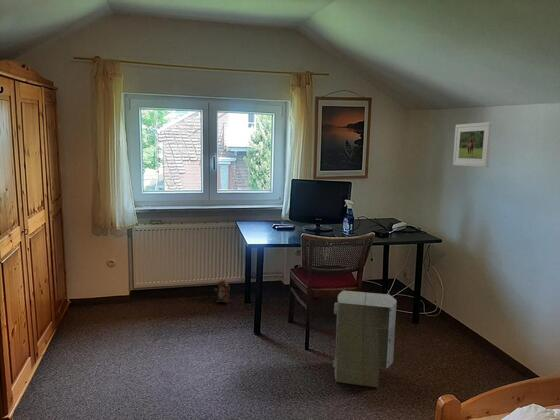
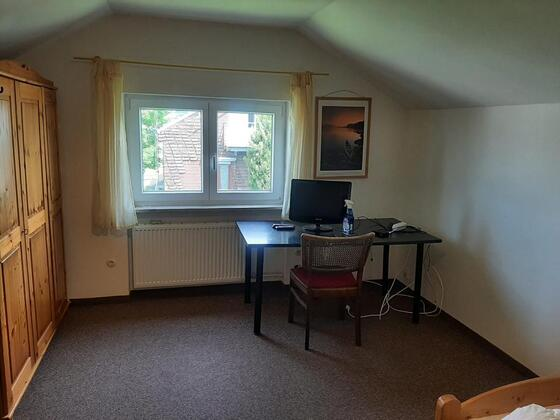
- air purifier (363, 337)
- plush toy (222, 290)
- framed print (471, 144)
